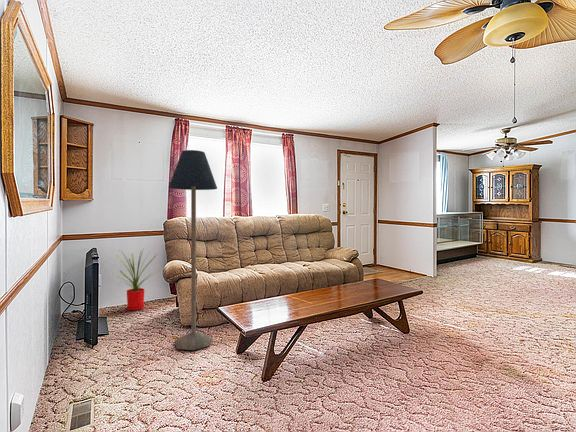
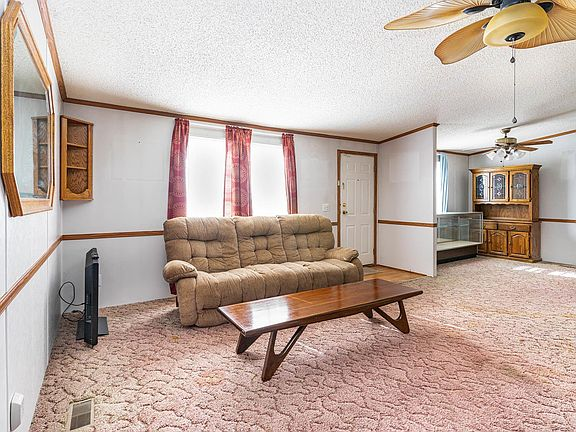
- floor lamp (193, 247)
- house plant (135, 278)
